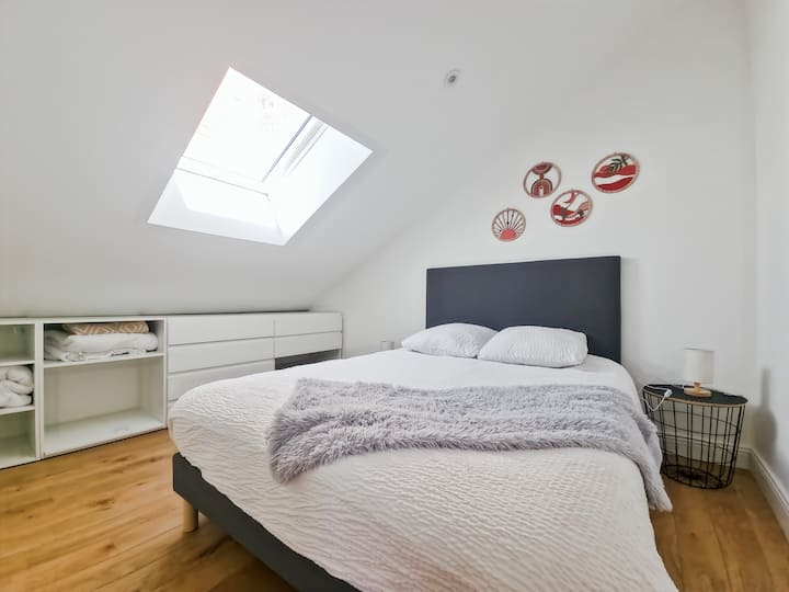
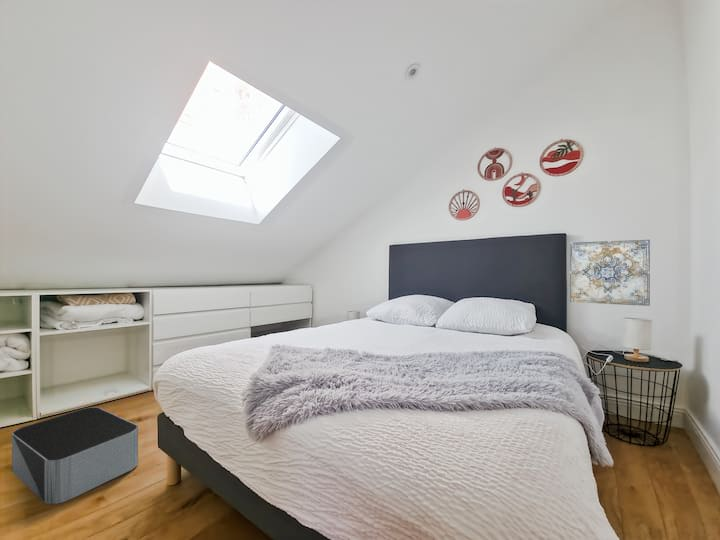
+ wall art (607, 272)
+ storage bin (76, 447)
